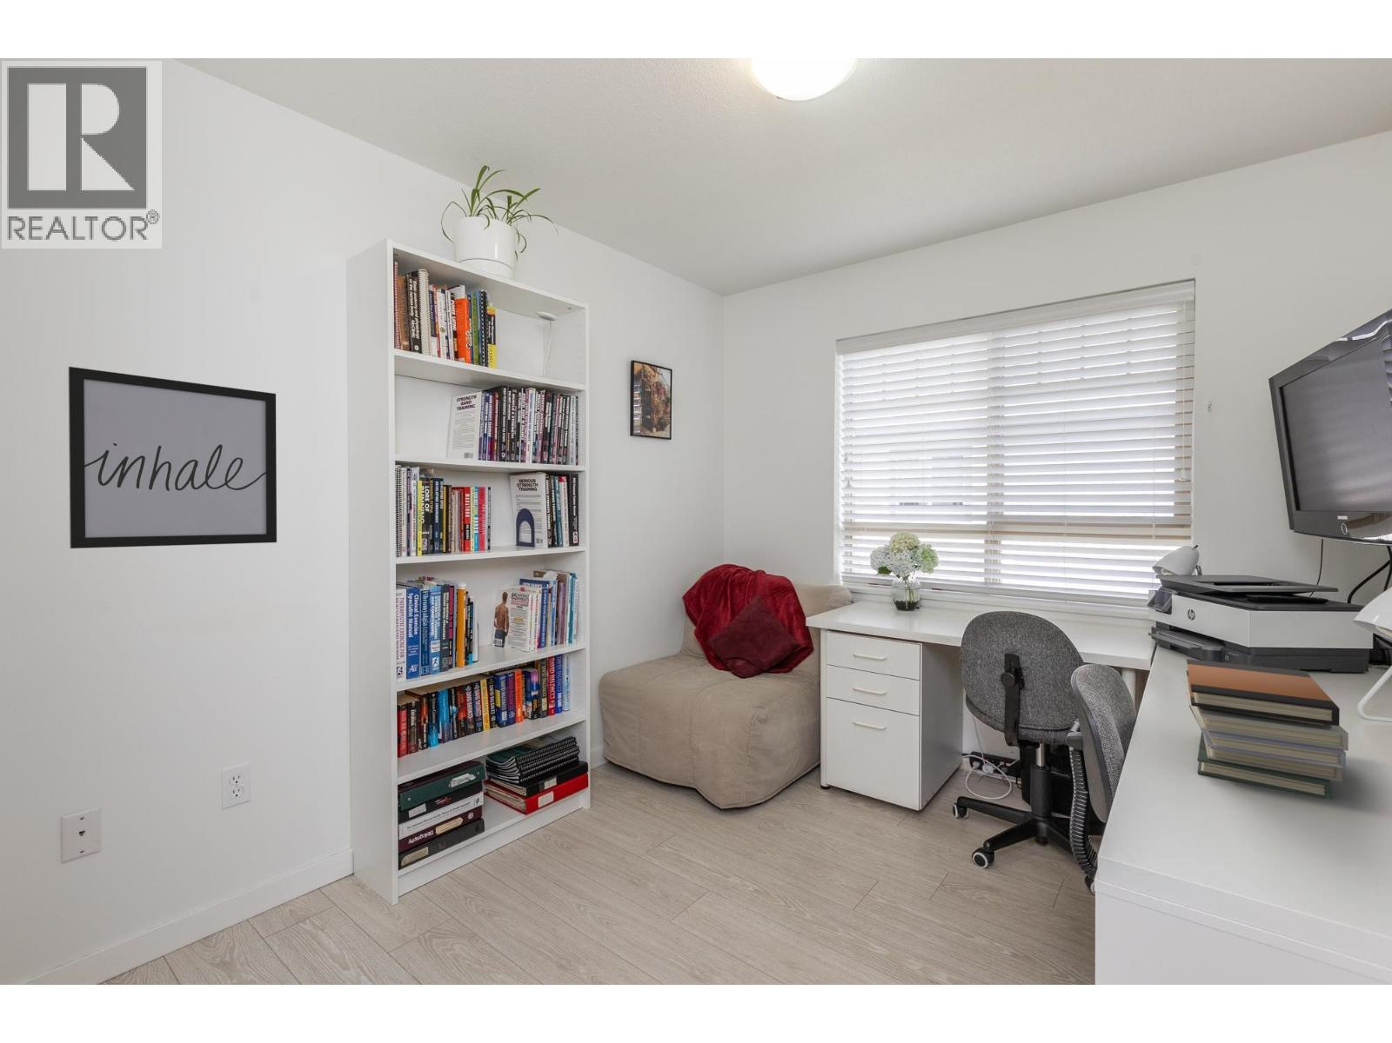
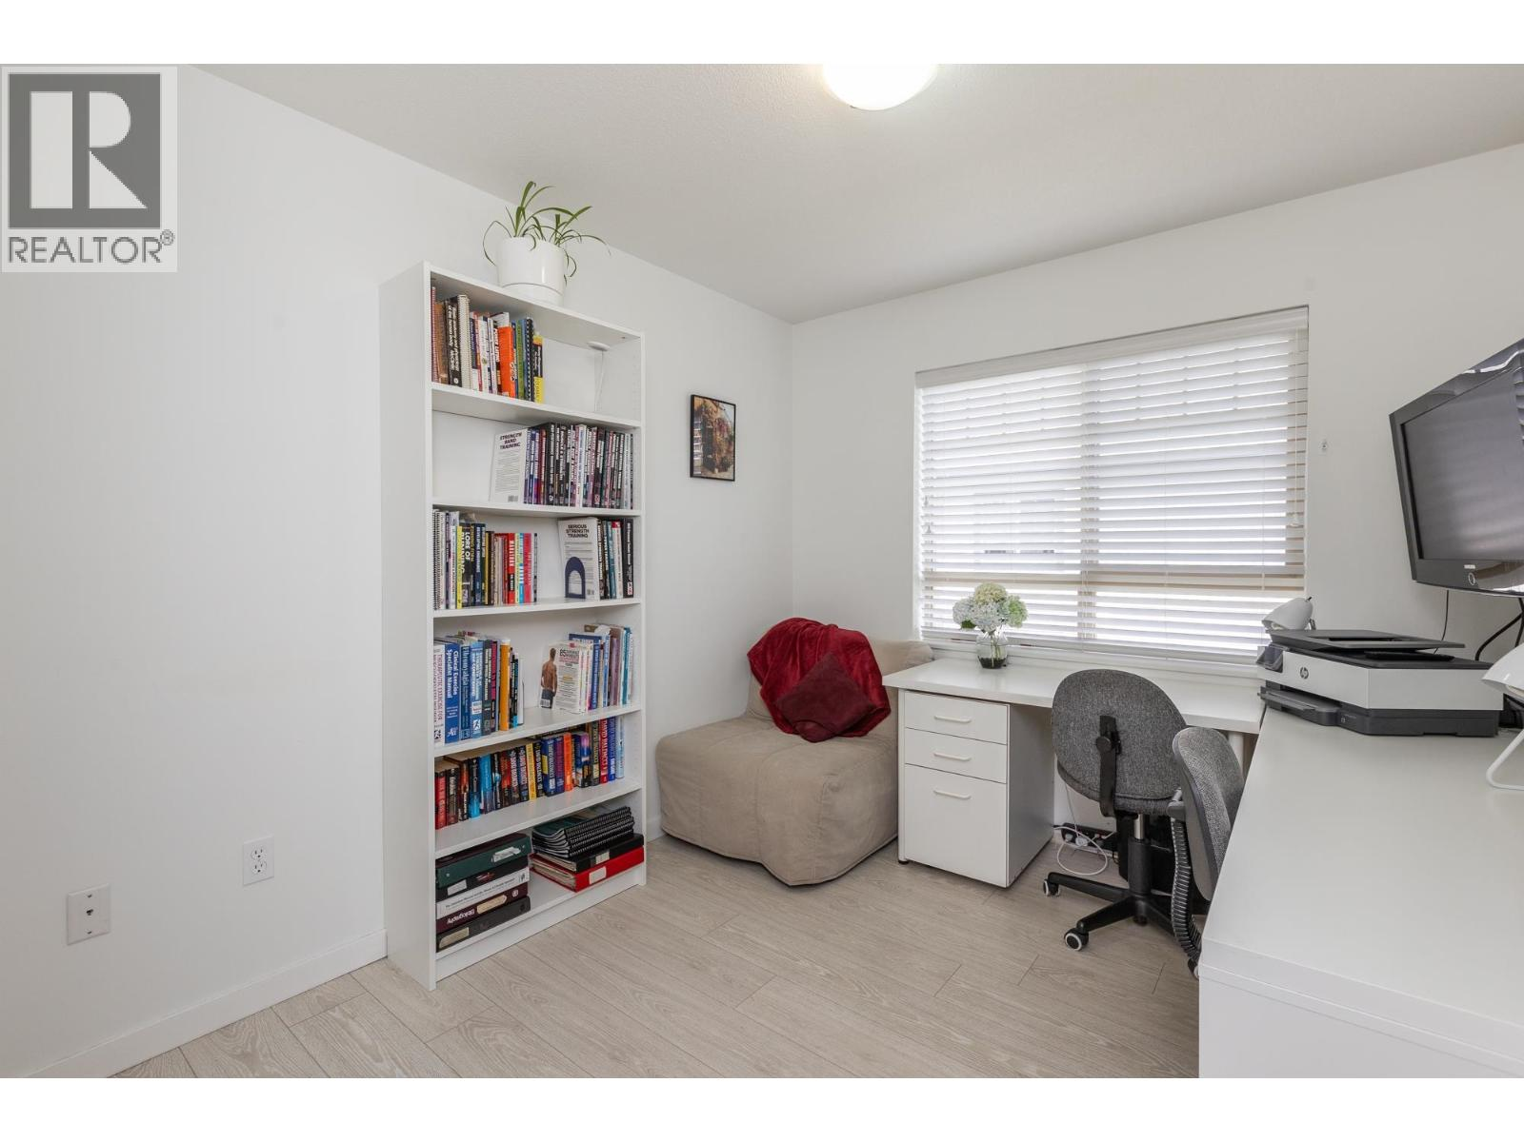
- book stack (1255, 721)
- wall art (183, 463)
